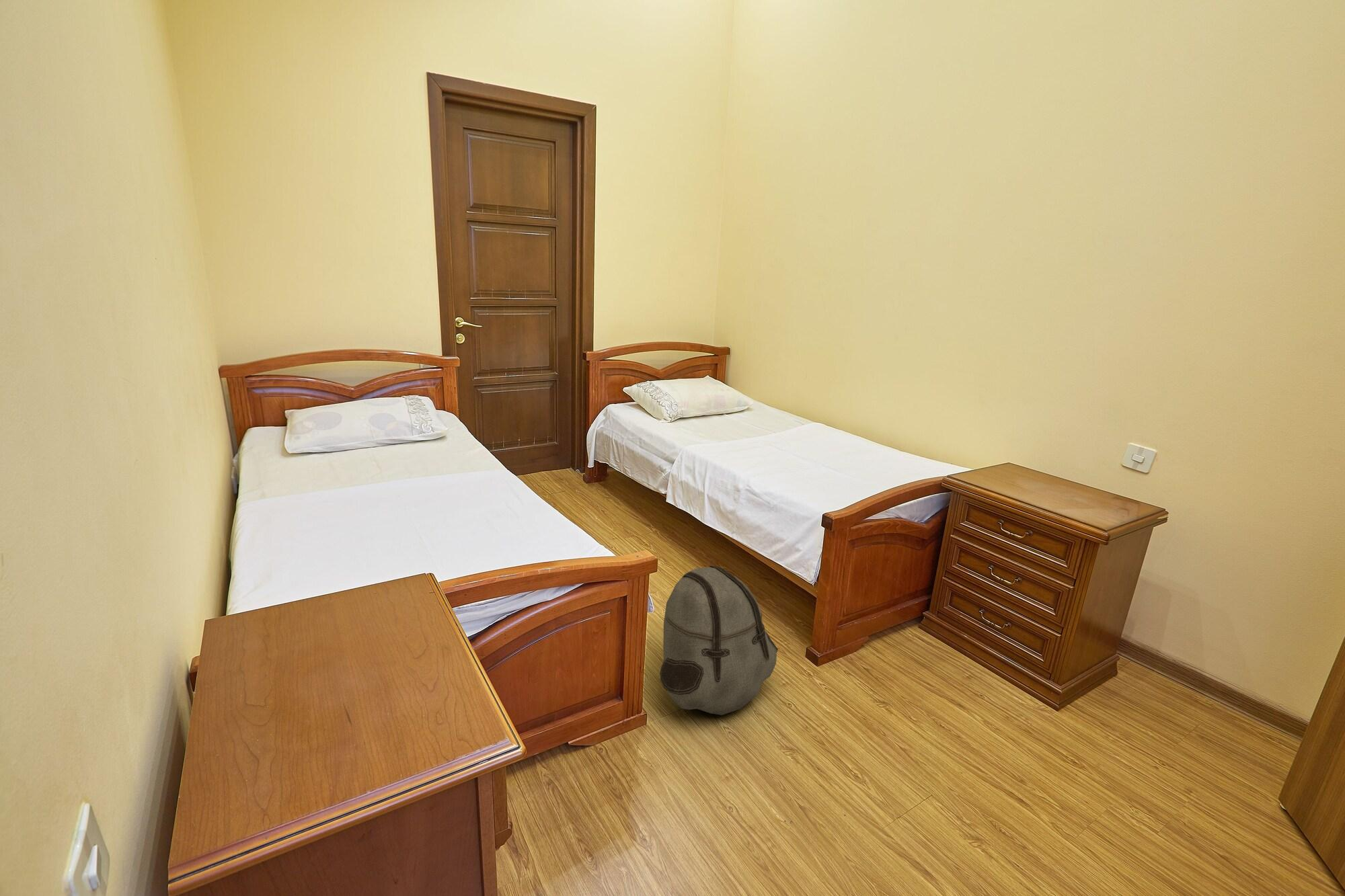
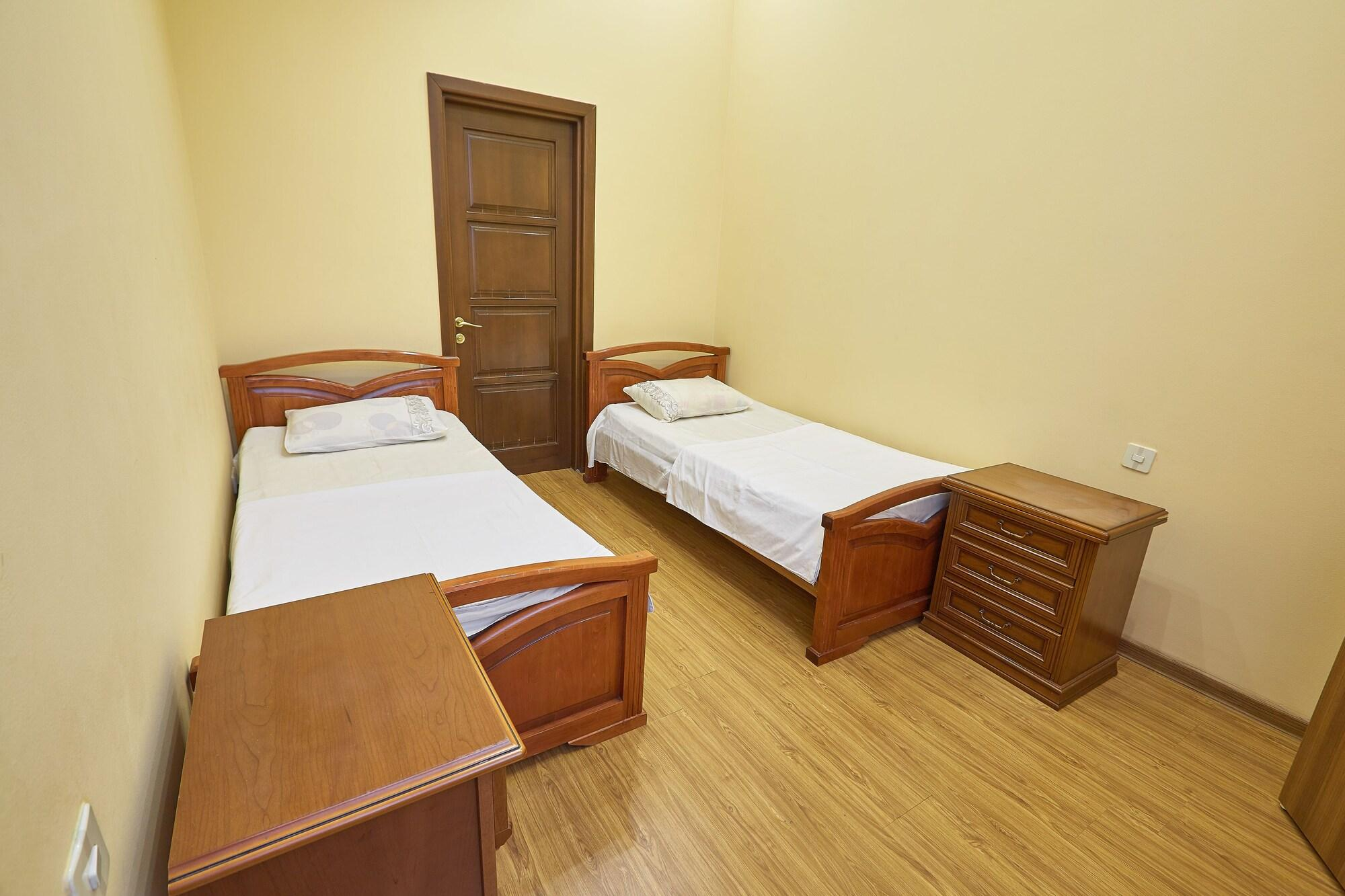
- backpack (719, 640)
